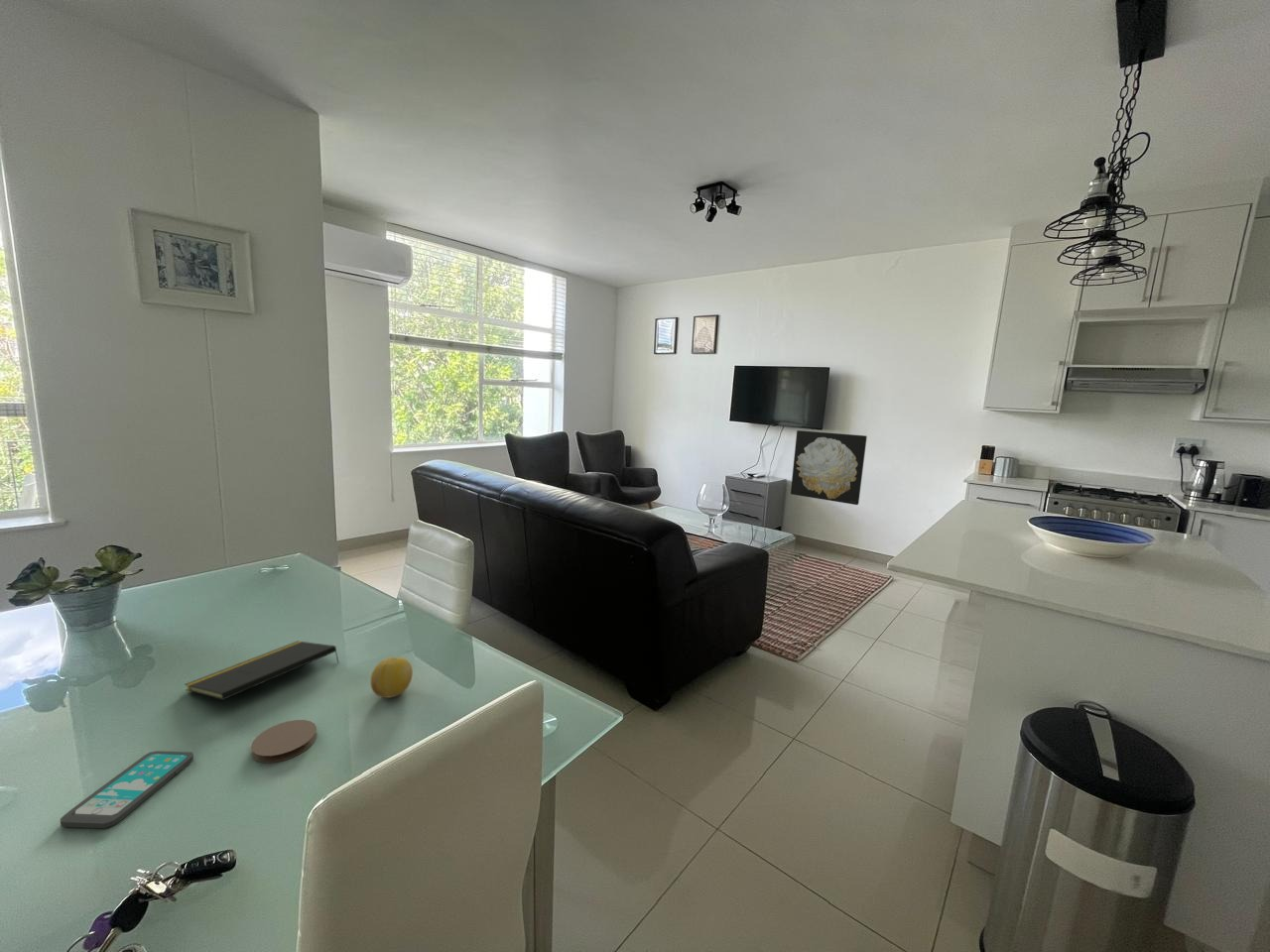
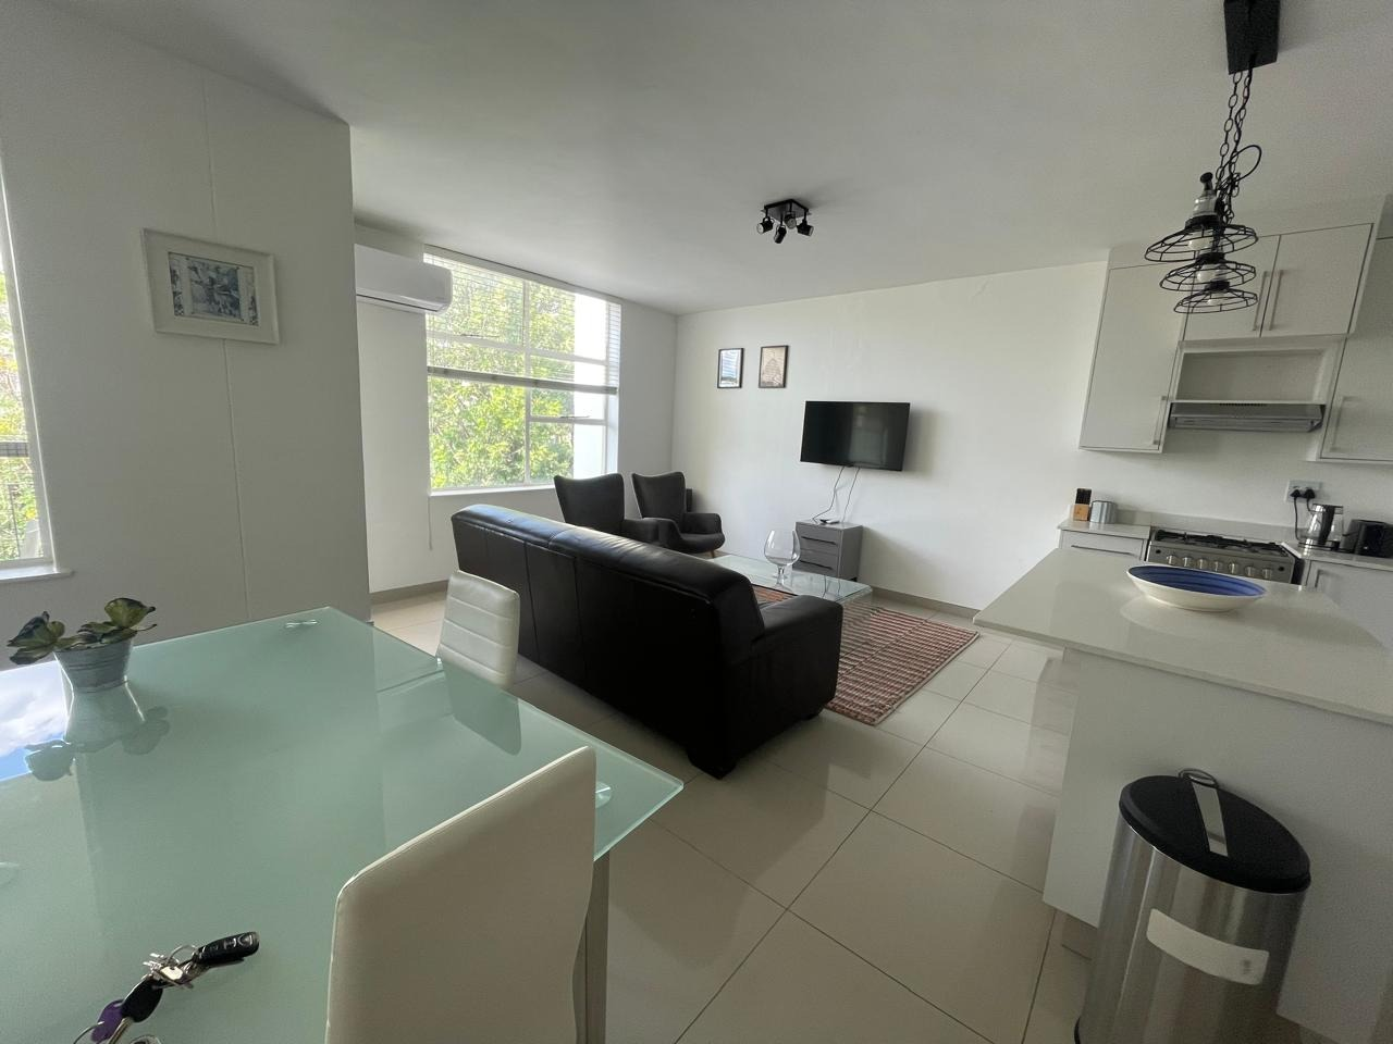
- coaster (285, 740)
- notepad (264, 666)
- wall art (826, 466)
- fruit (392, 676)
- smartphone (132, 785)
